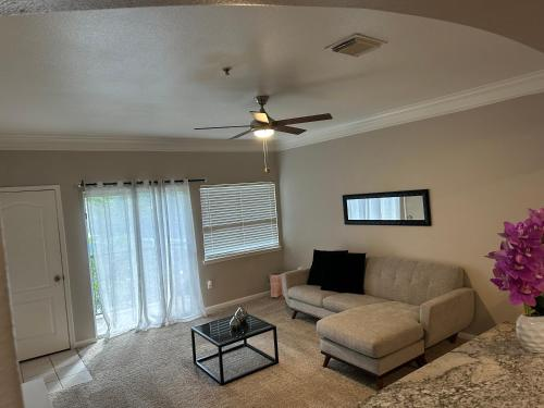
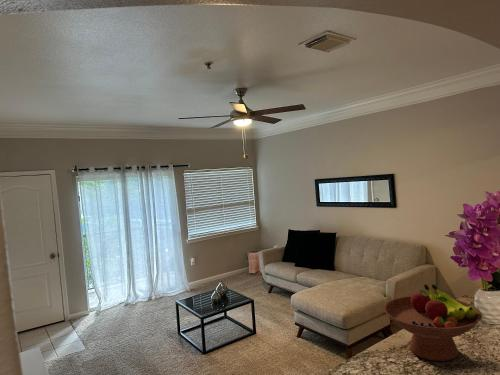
+ fruit bowl (431, 322)
